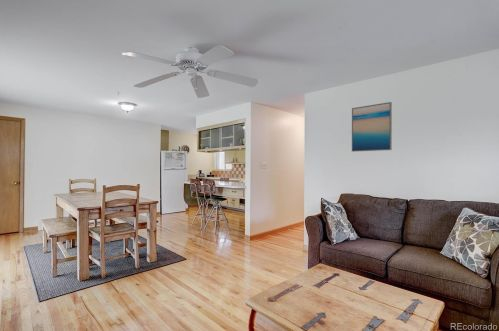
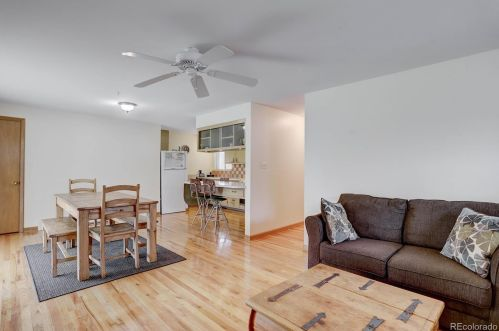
- wall art (370, 128)
